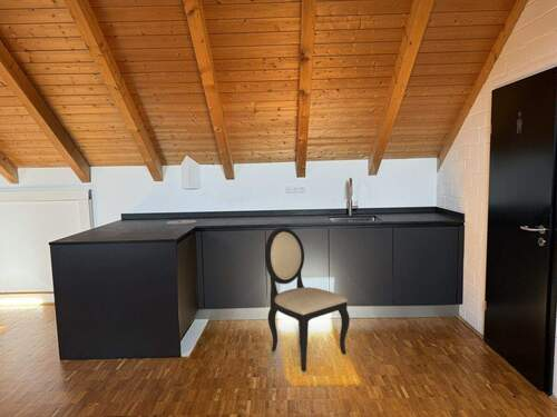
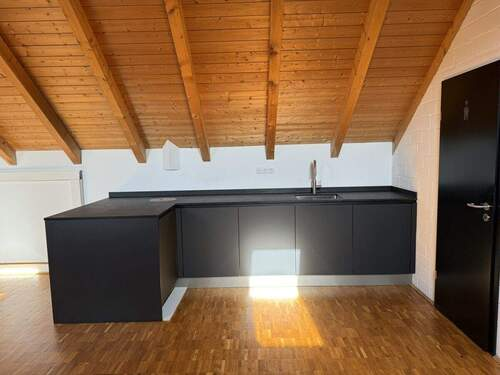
- dining chair (302, 291)
